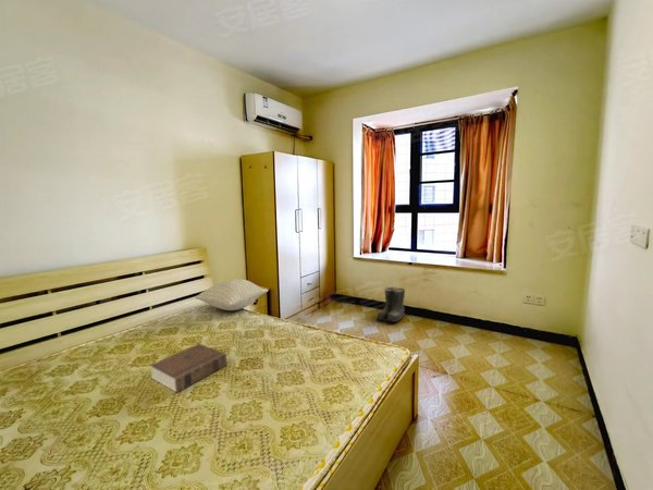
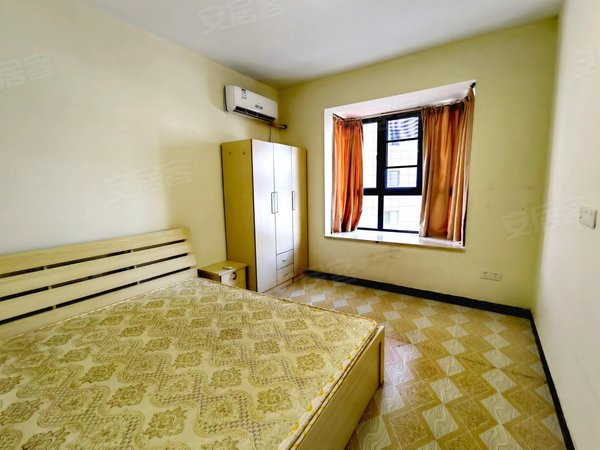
- pillow (232, 294)
- book (189, 365)
- boots (391, 303)
